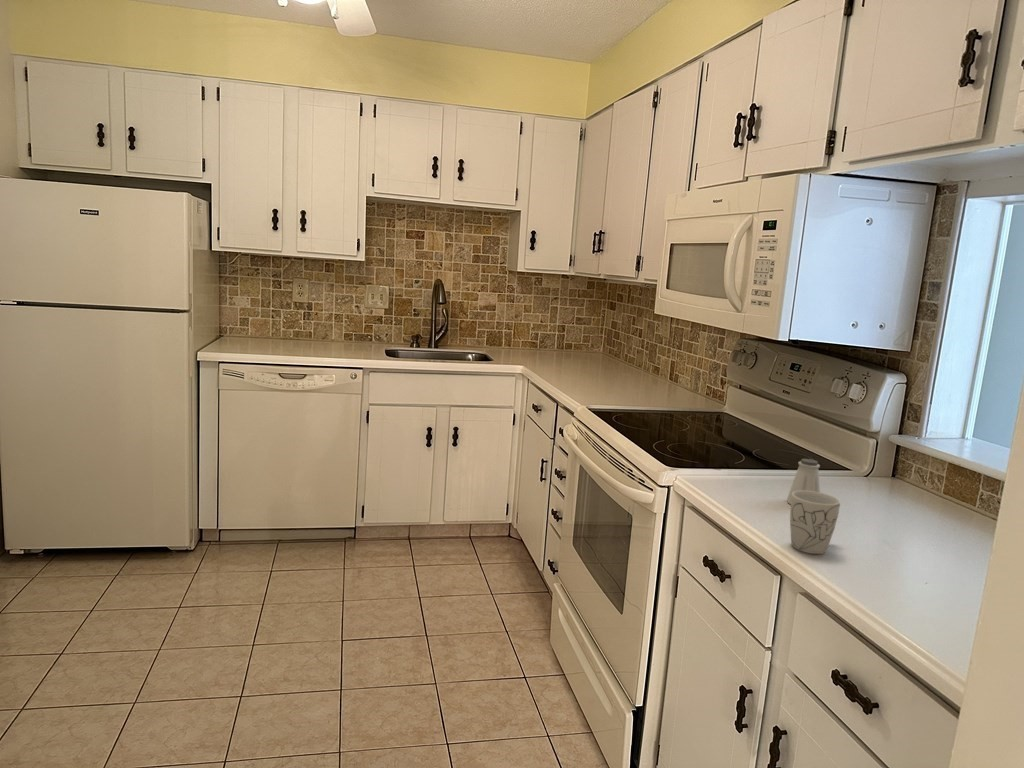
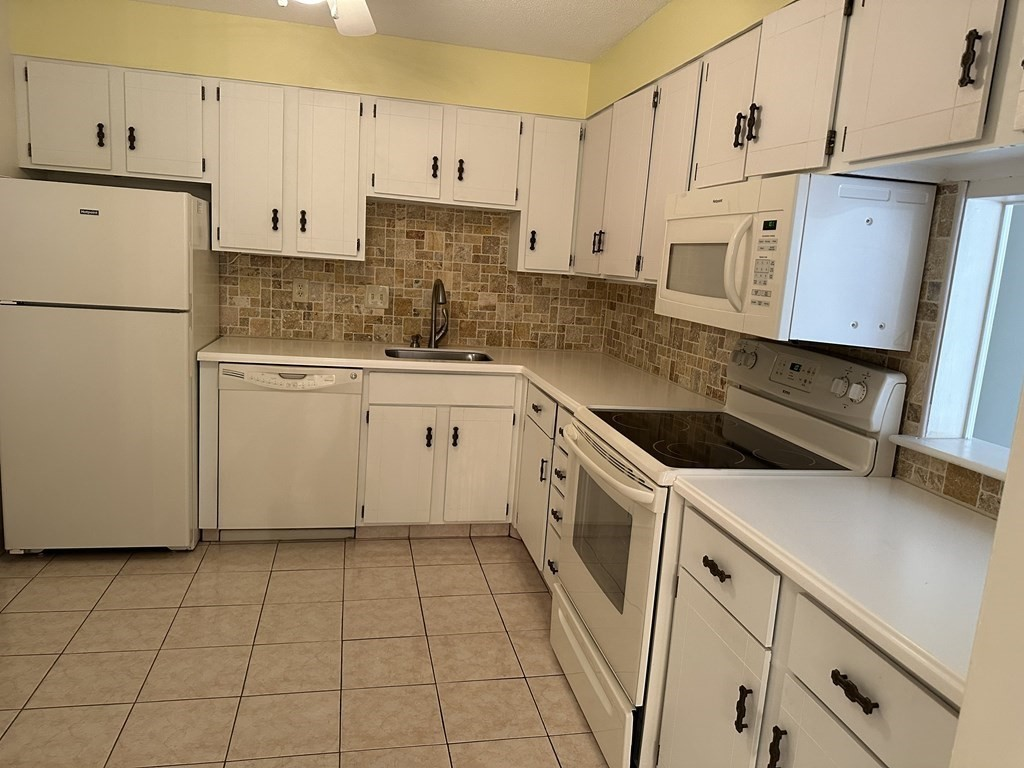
- mug (817, 521)
- saltshaker (806, 482)
